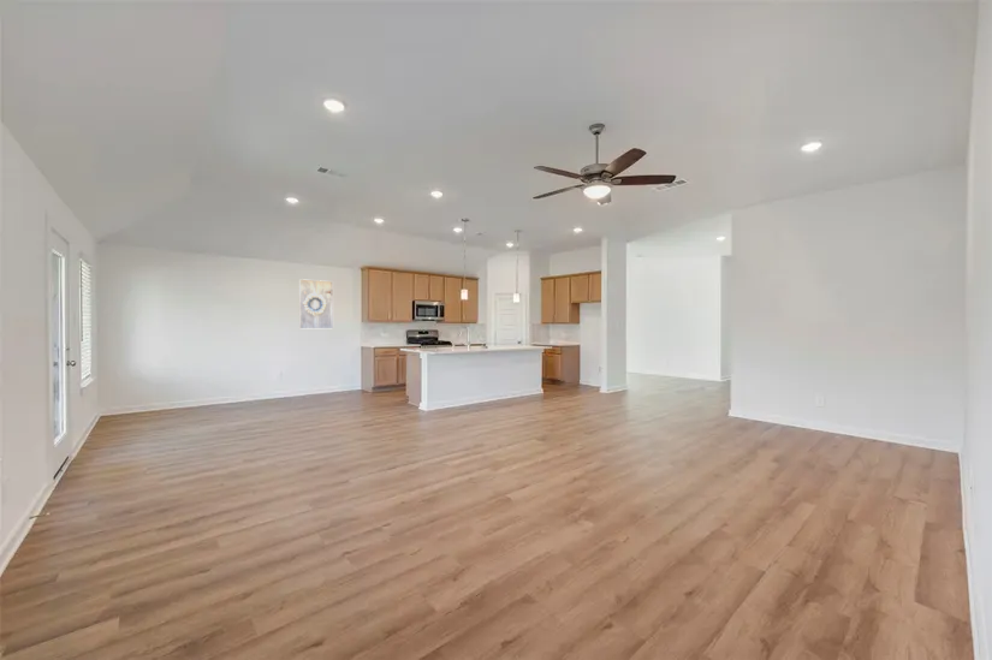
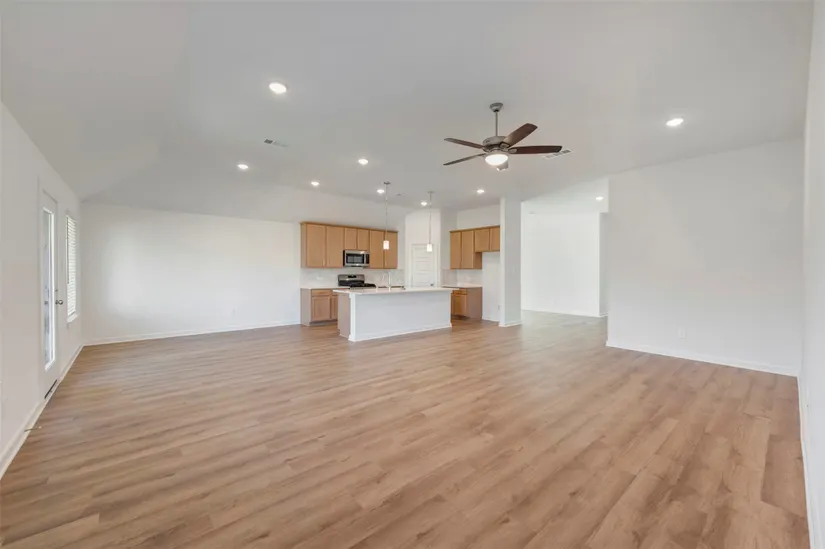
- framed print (316, 304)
